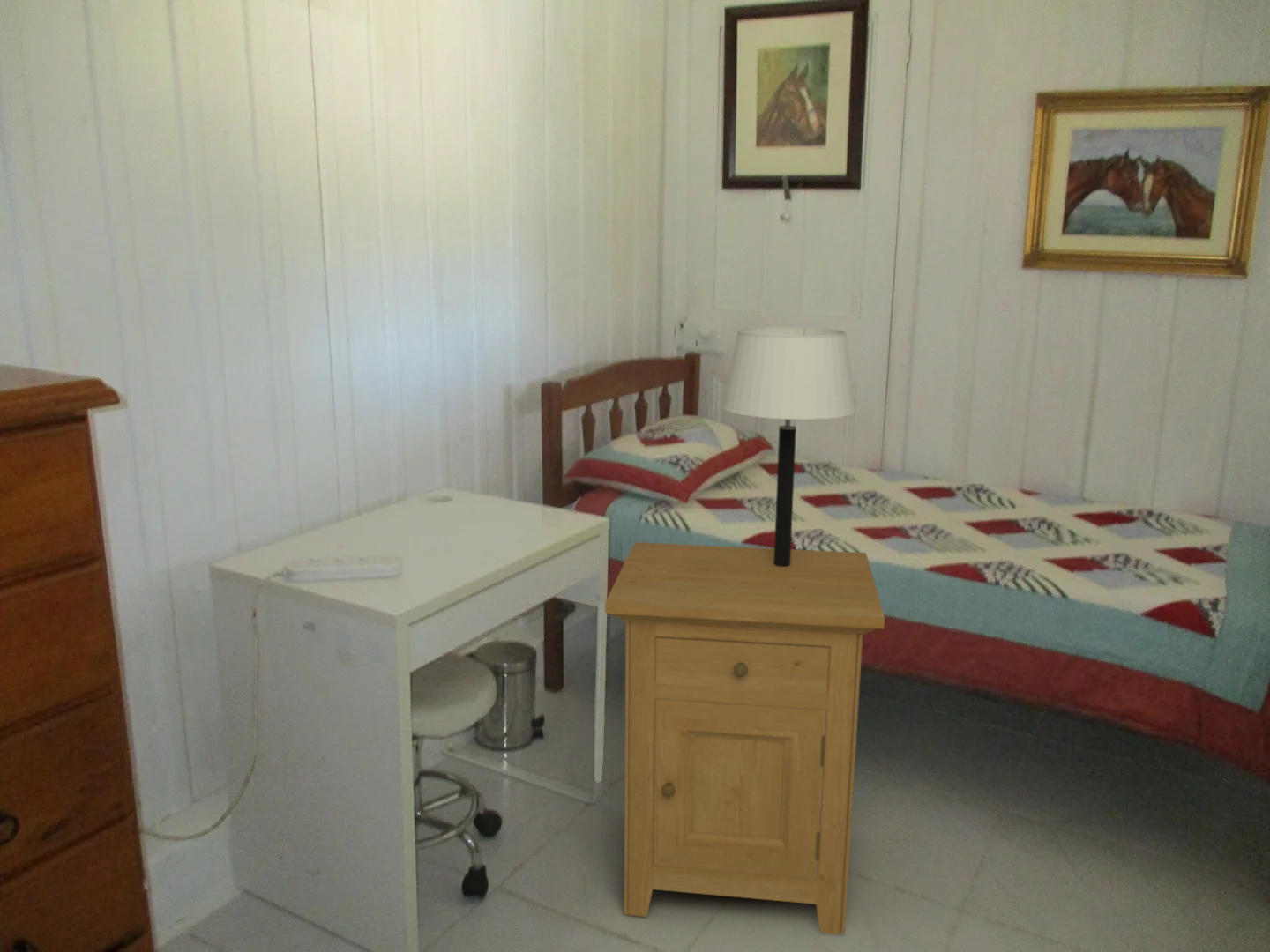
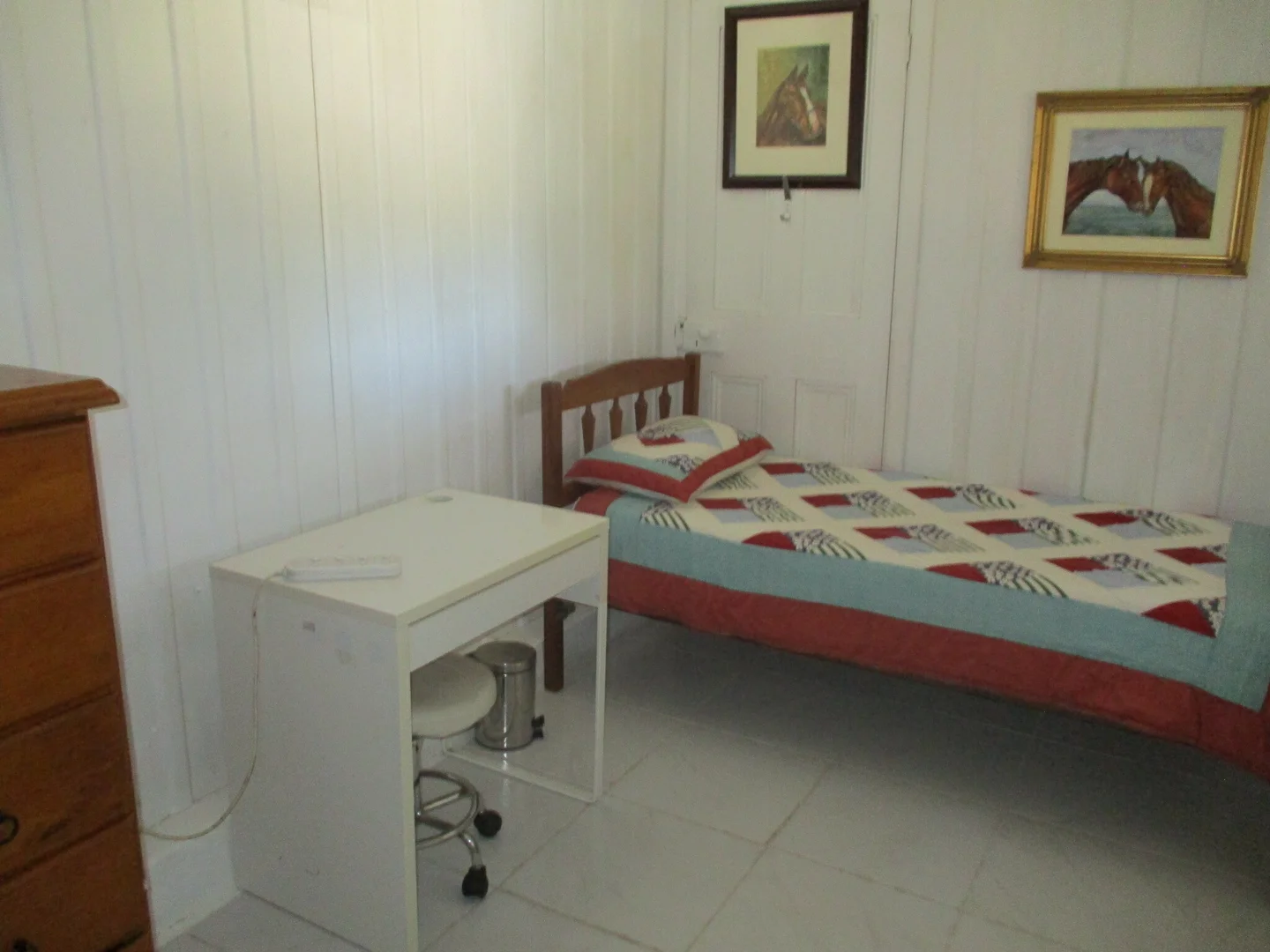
- nightstand (740, 730)
- table lamp (787, 450)
